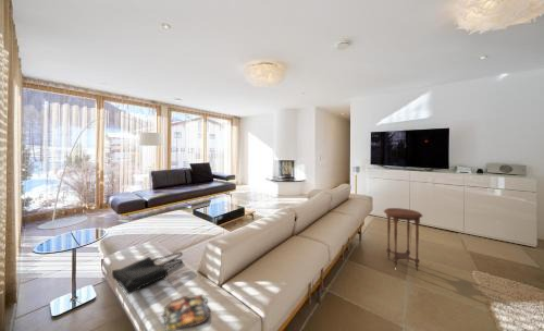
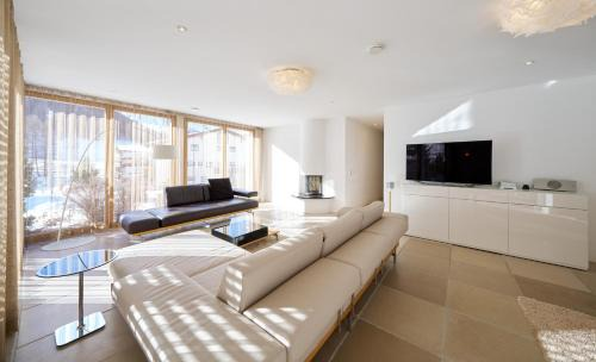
- tote bag (153, 267)
- magazine (187, 308)
- side table (407, 237)
